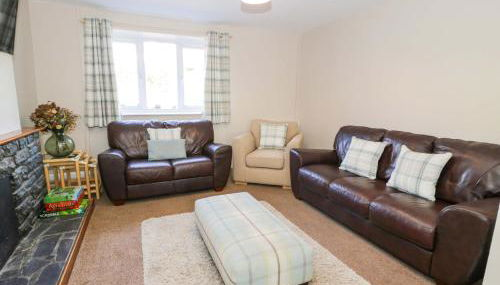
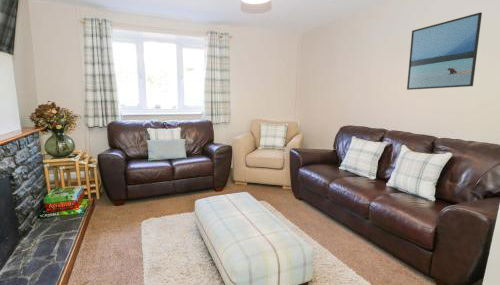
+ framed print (439, 55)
